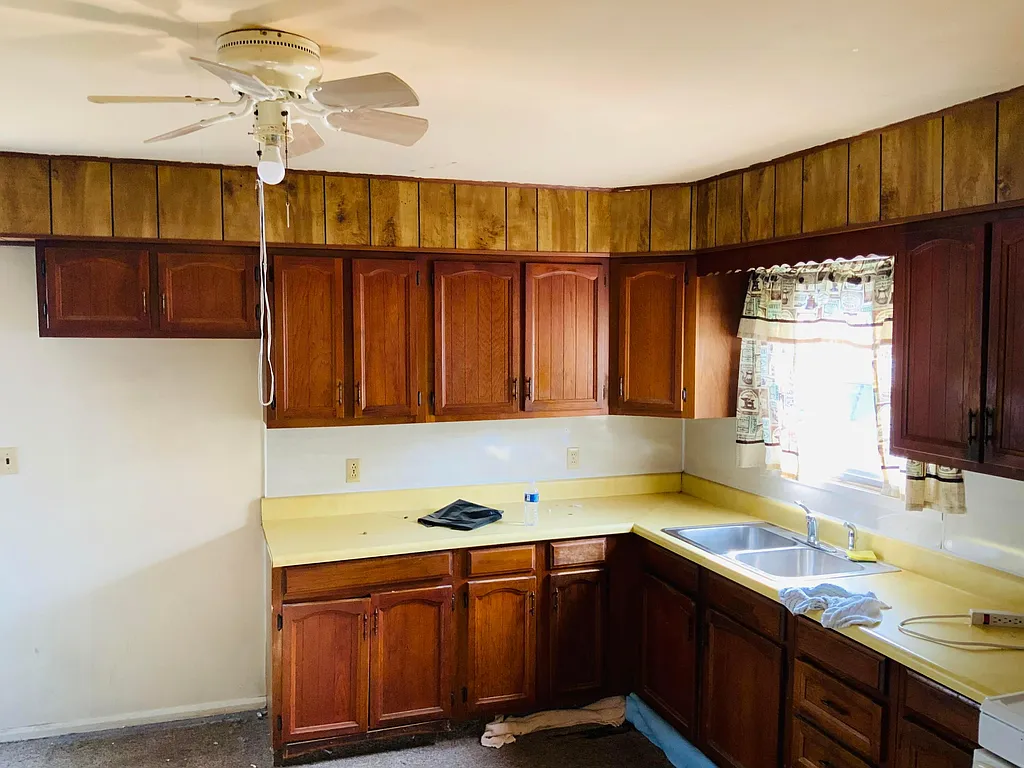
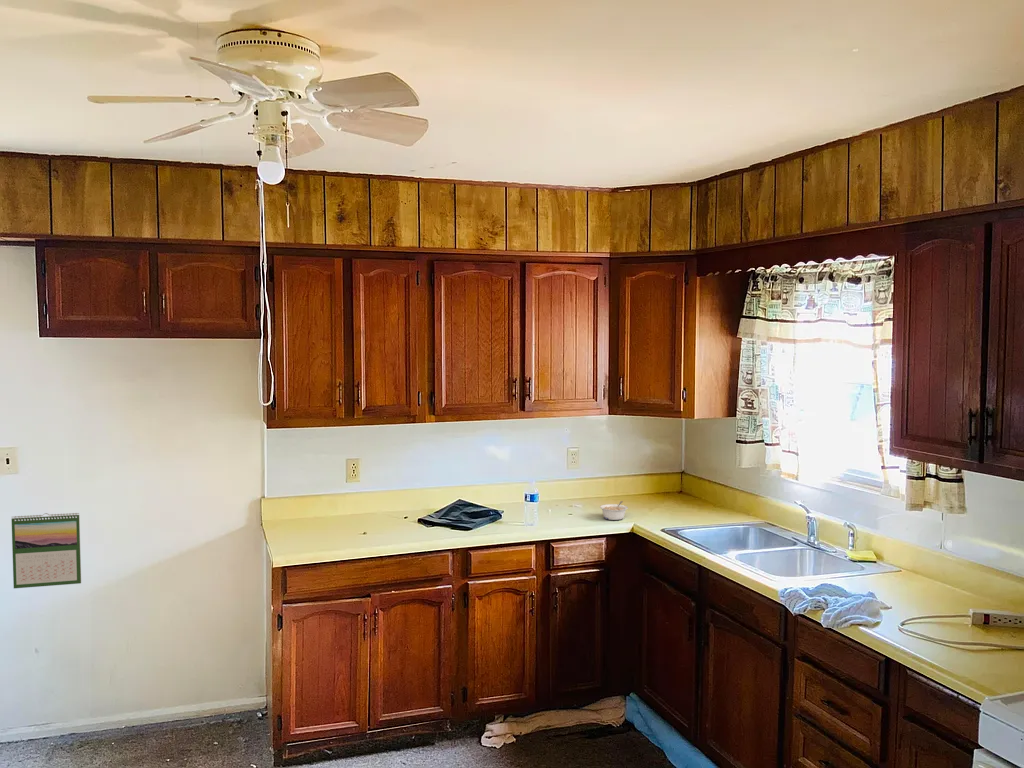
+ calendar (46, 549)
+ legume (613, 511)
